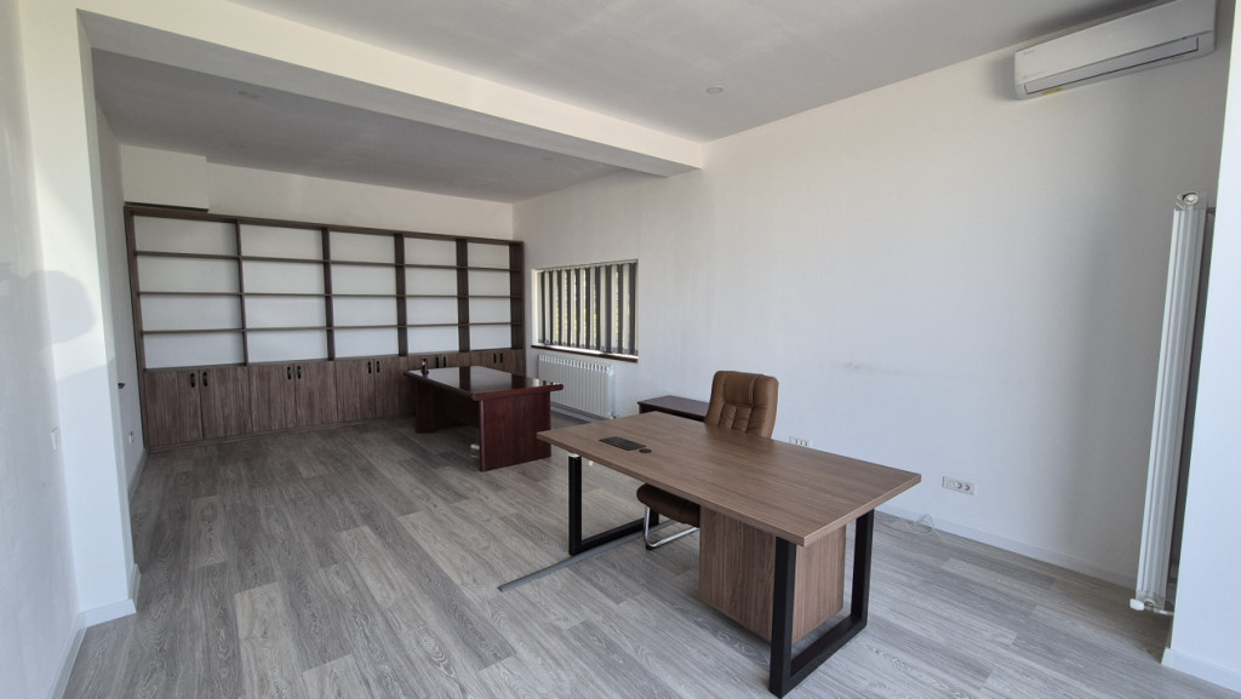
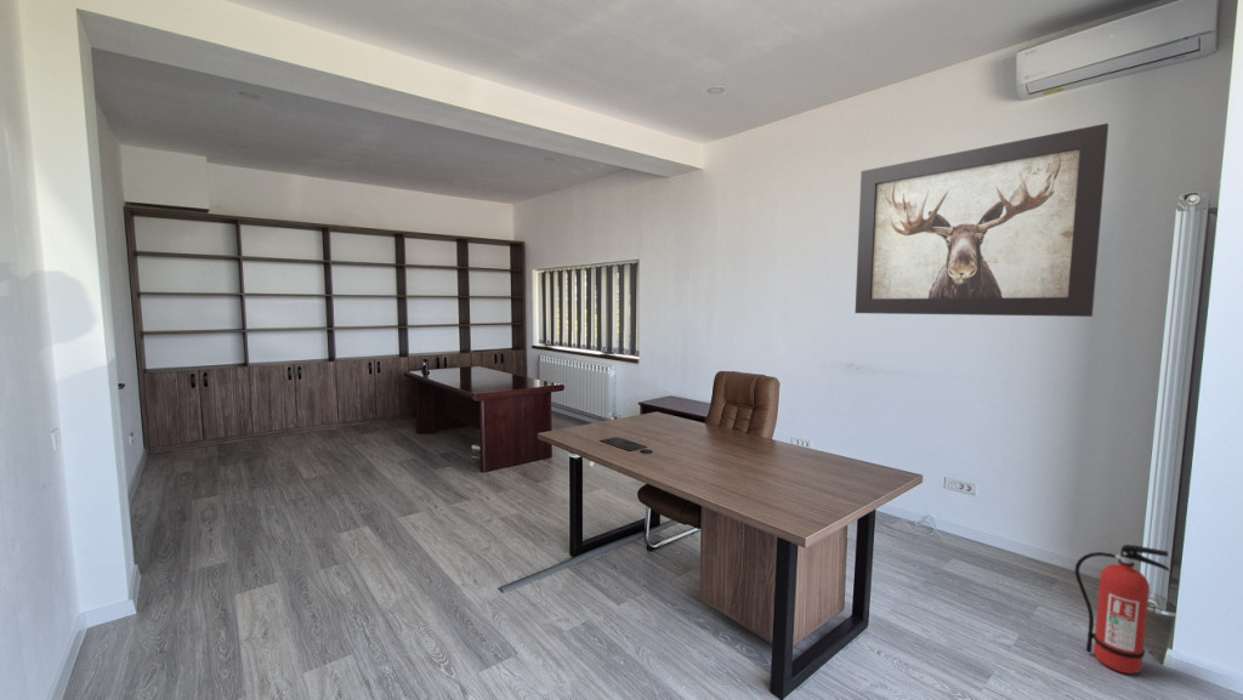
+ wall art (961, 233)
+ fire extinguisher (1116, 602)
